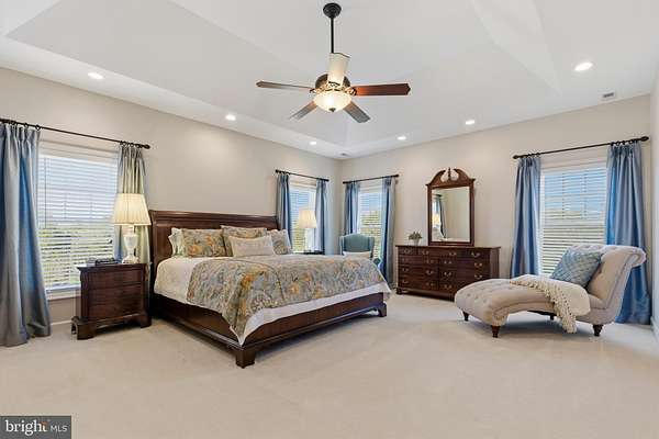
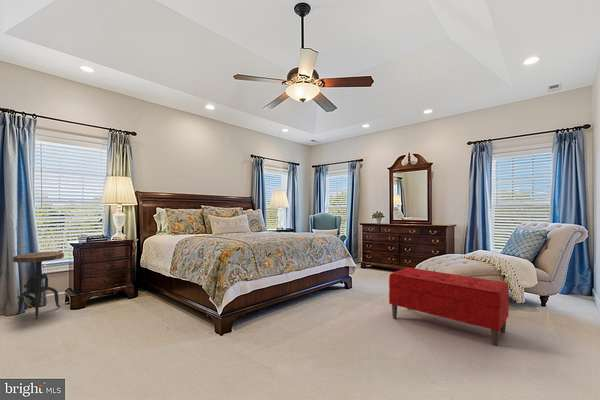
+ side table (39, 283)
+ bench (445, 301)
